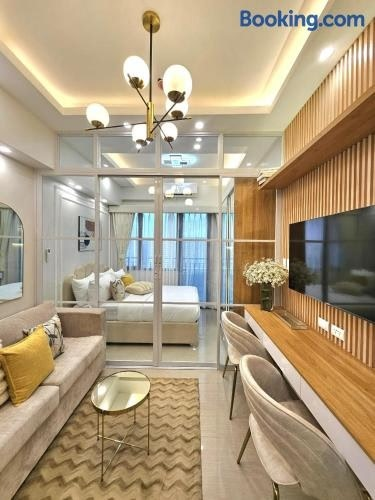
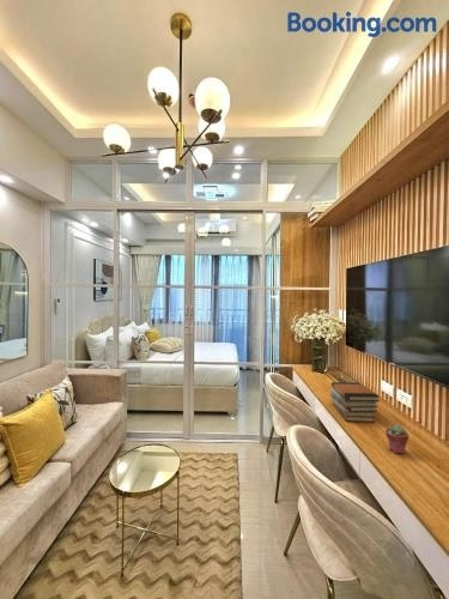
+ book stack (352, 400)
+ potted succulent (396, 437)
